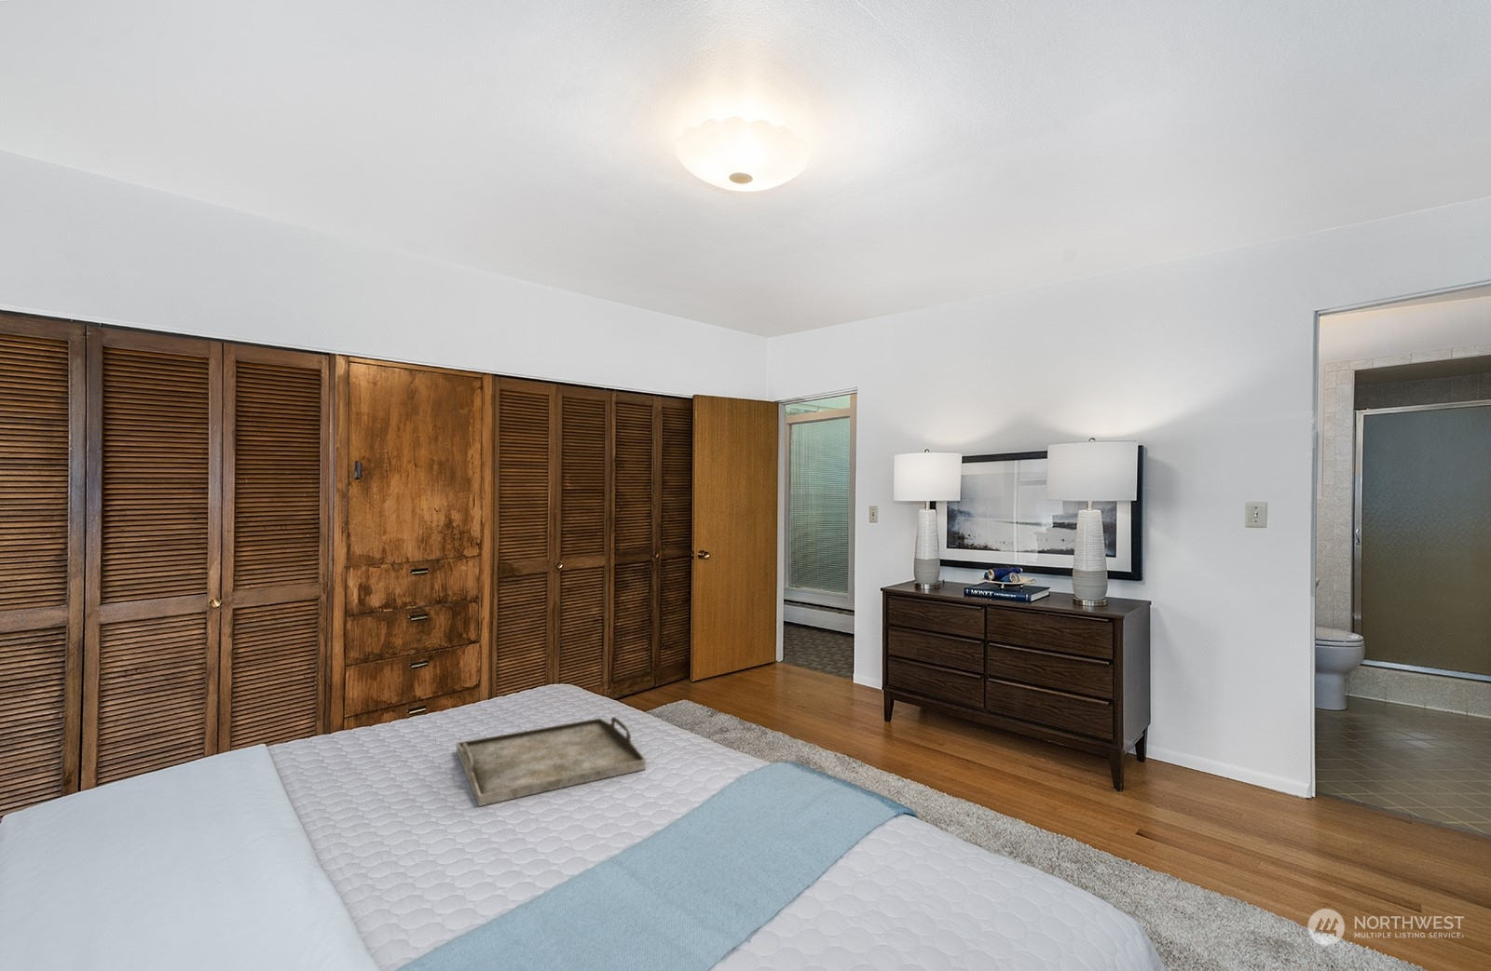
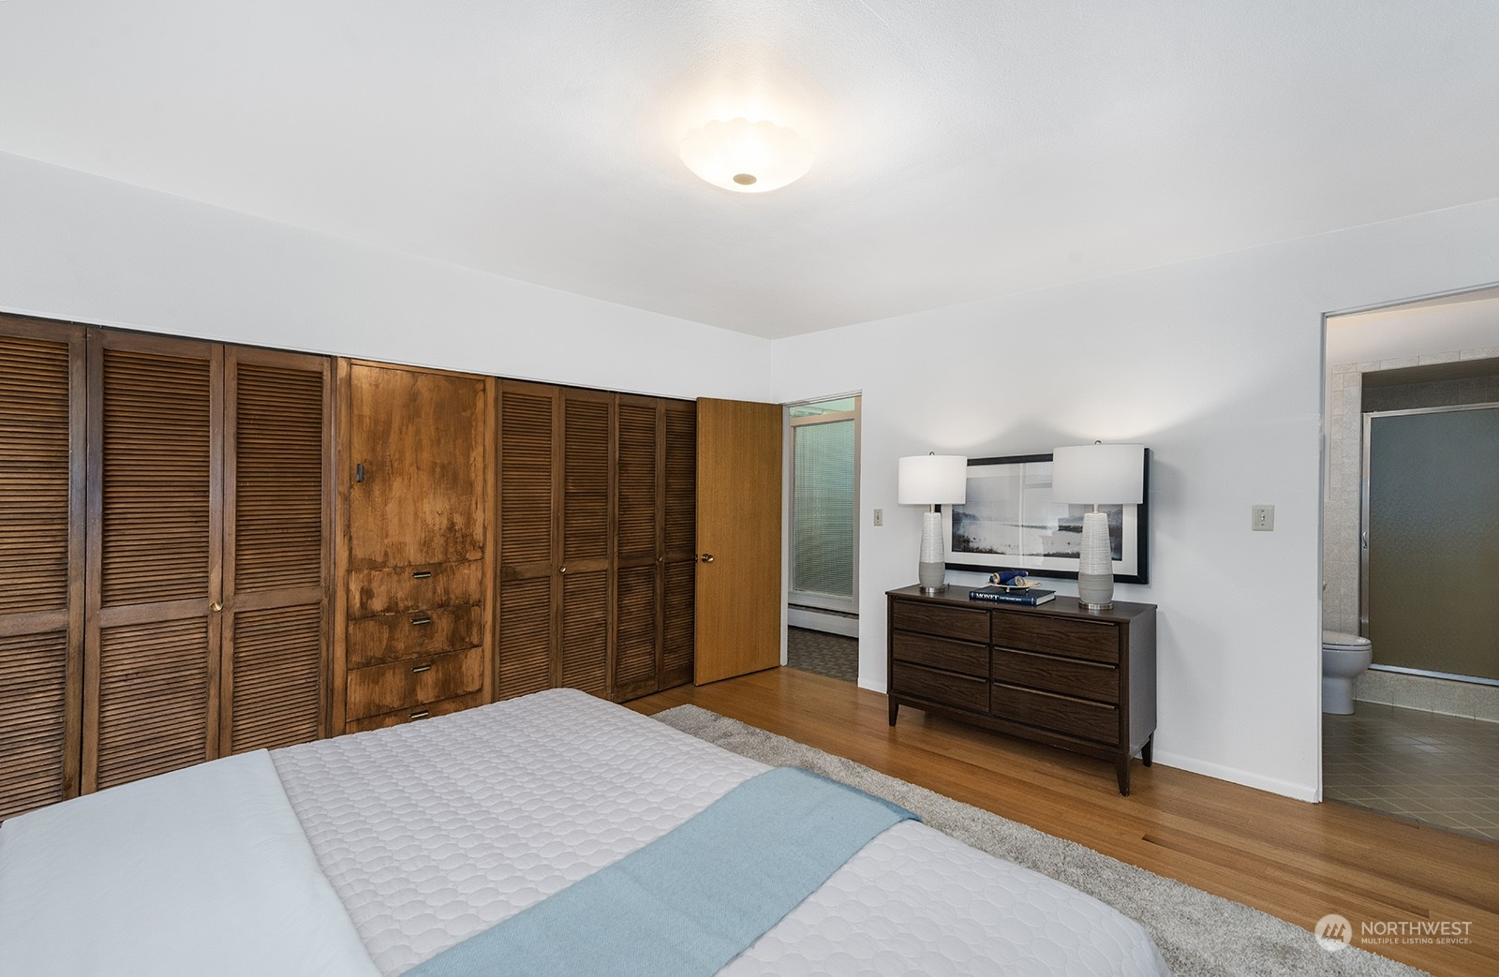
- serving tray (548, 746)
